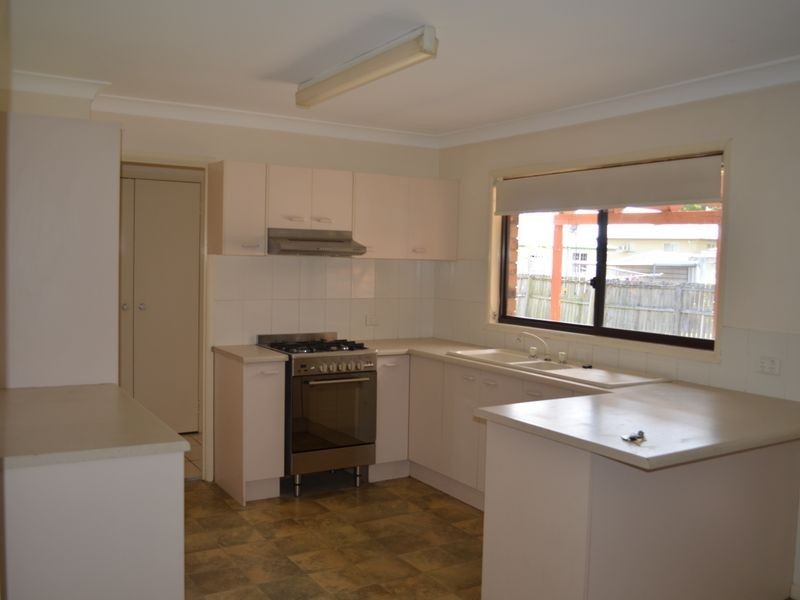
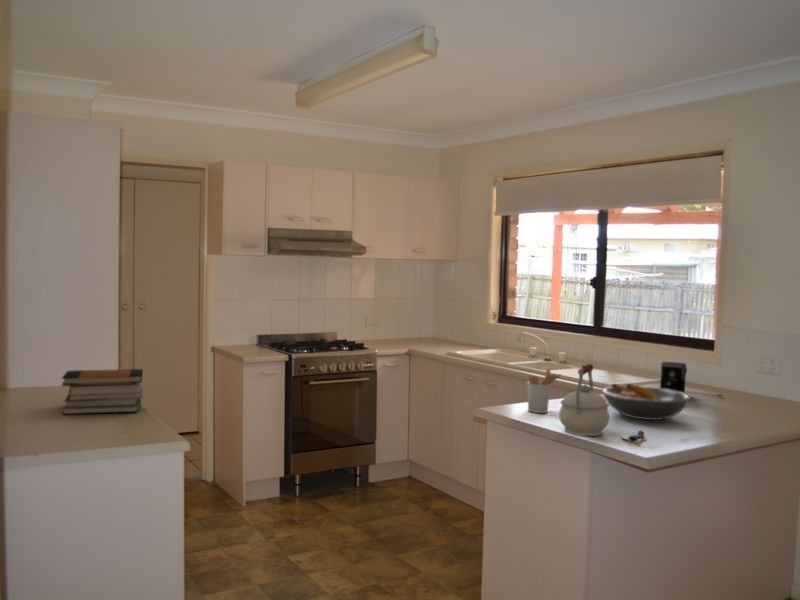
+ book stack (104, 390)
+ kettle (585, 398)
+ utensil holder (543, 391)
+ fruit bowl (645, 401)
+ coffee maker (685, 378)
